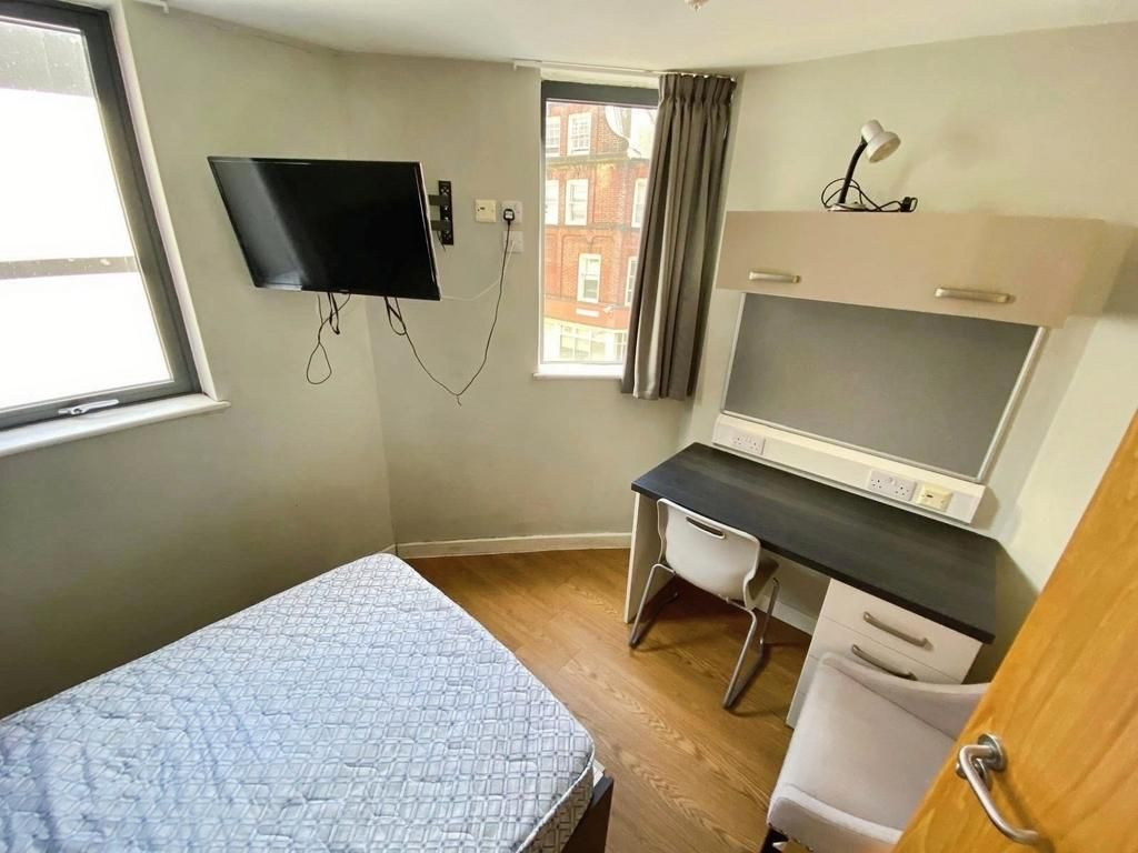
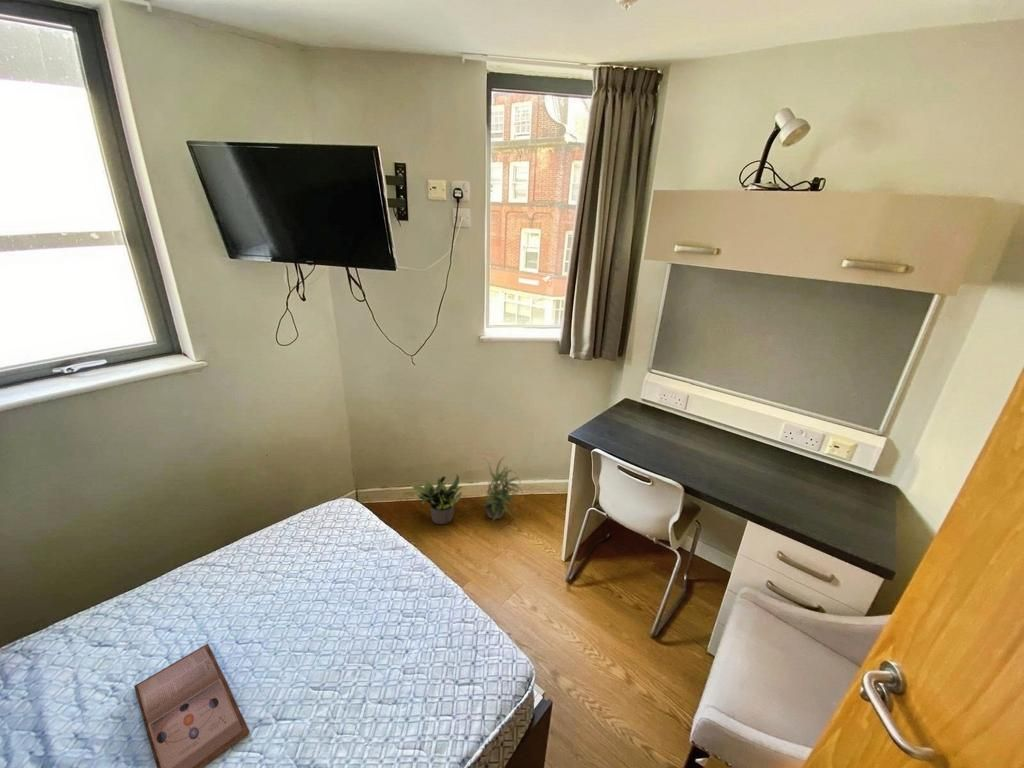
+ potted plant (436, 496)
+ potted plant (500, 489)
+ hardback book (187, 702)
